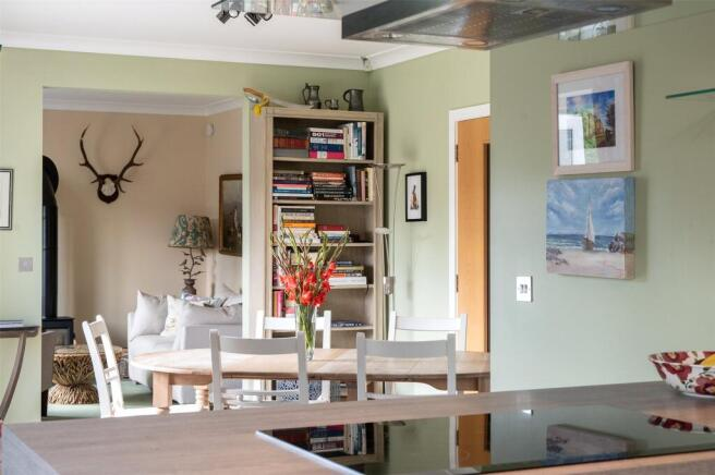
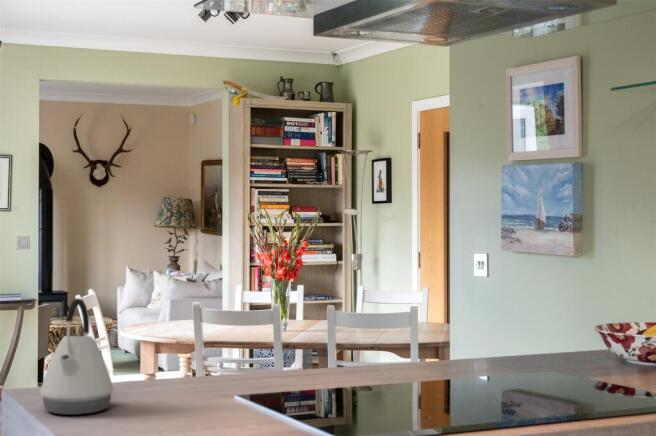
+ kettle (76, 354)
